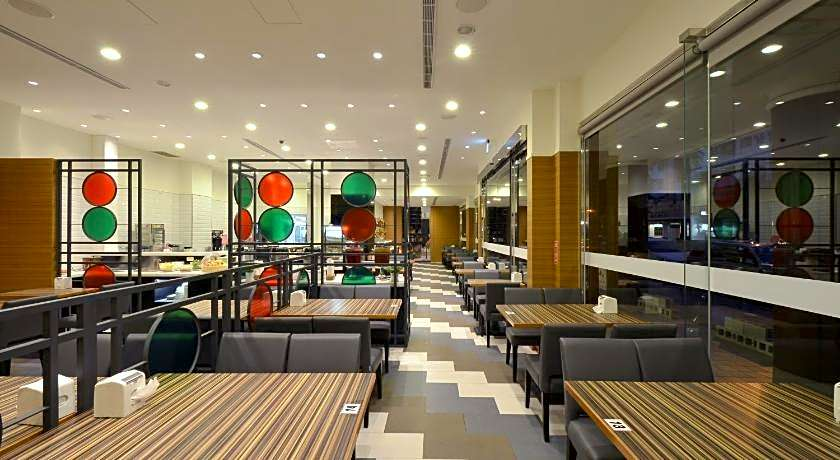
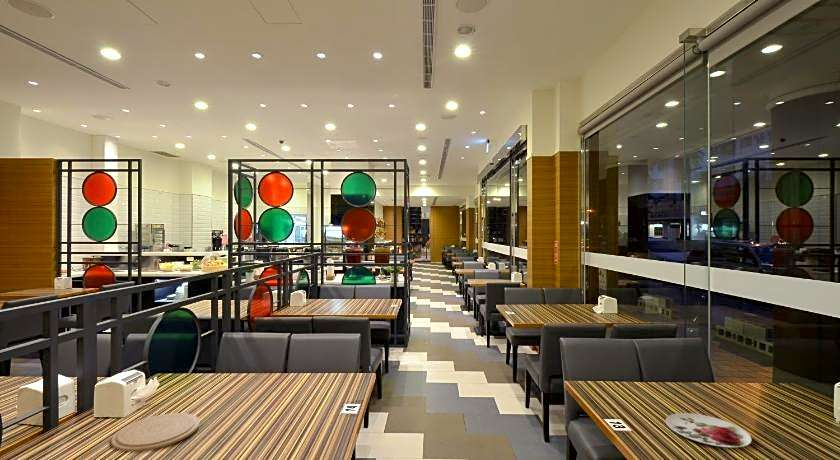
+ plate (157, 429)
+ plate (706, 428)
